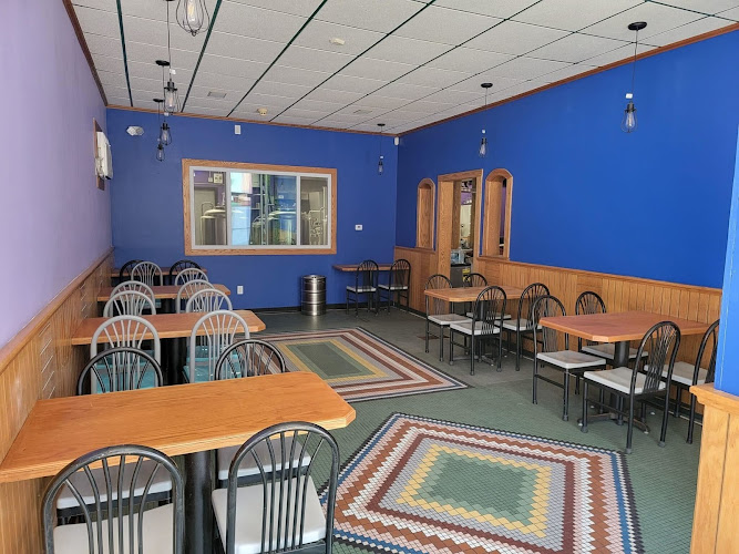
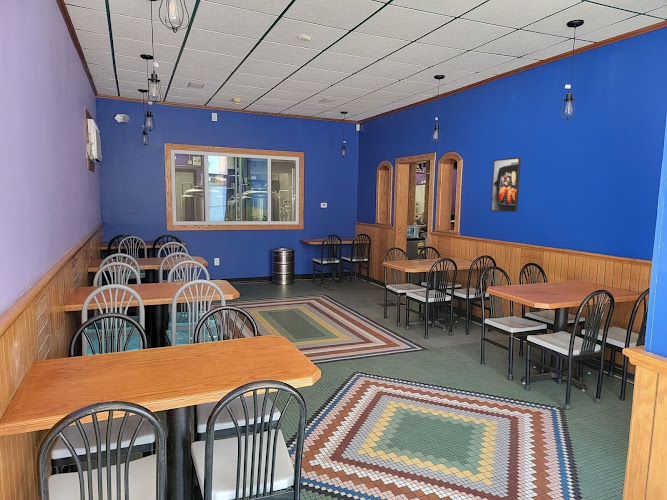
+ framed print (505, 185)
